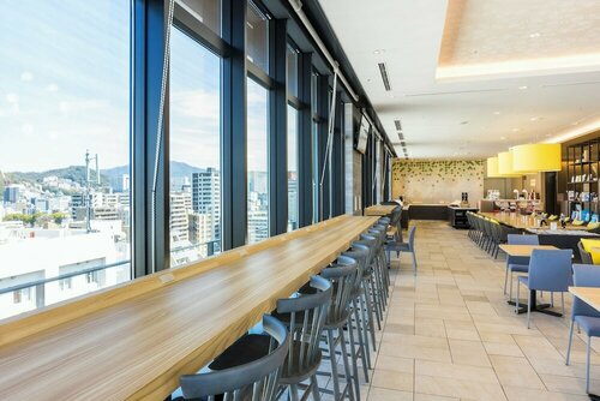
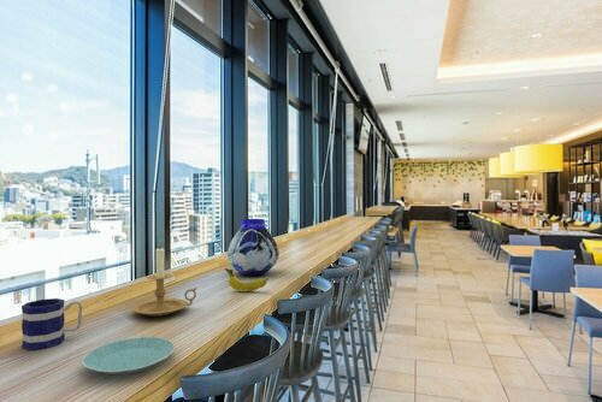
+ candle holder (160, 278)
+ mug (53, 320)
+ plate (130, 356)
+ fruit (248, 282)
+ vase (253, 246)
